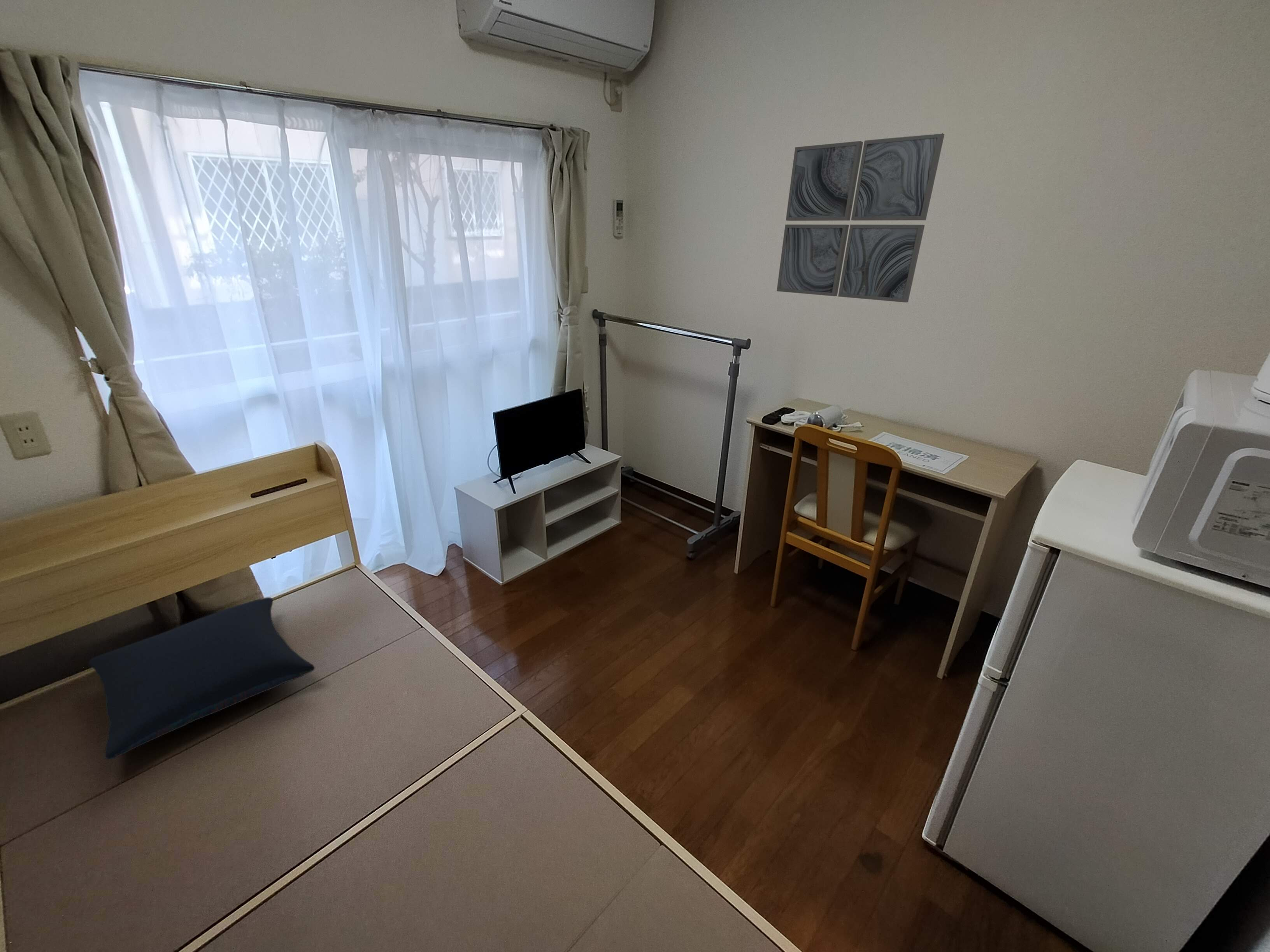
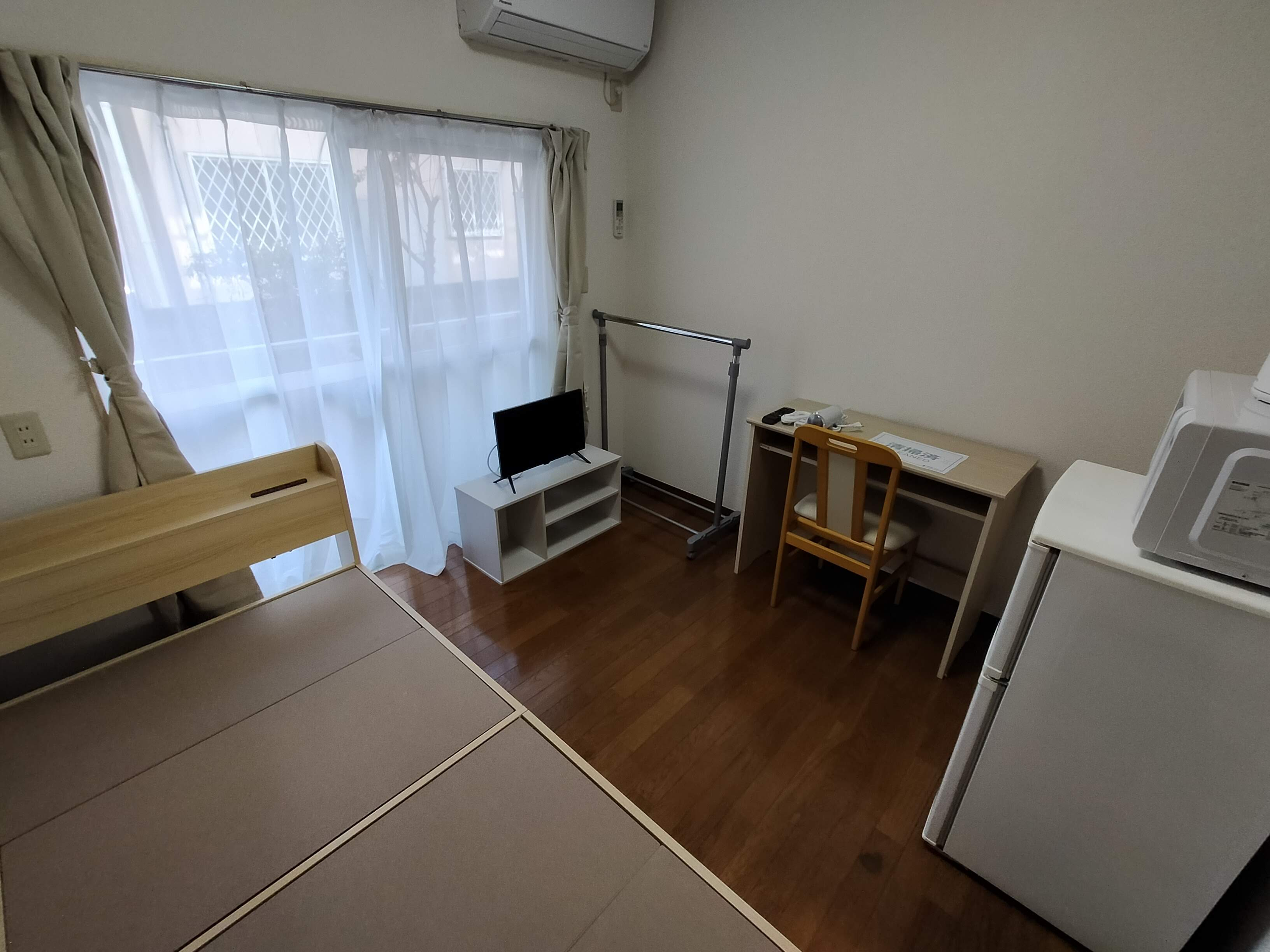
- wall art (849, 220)
- pillow (202, 664)
